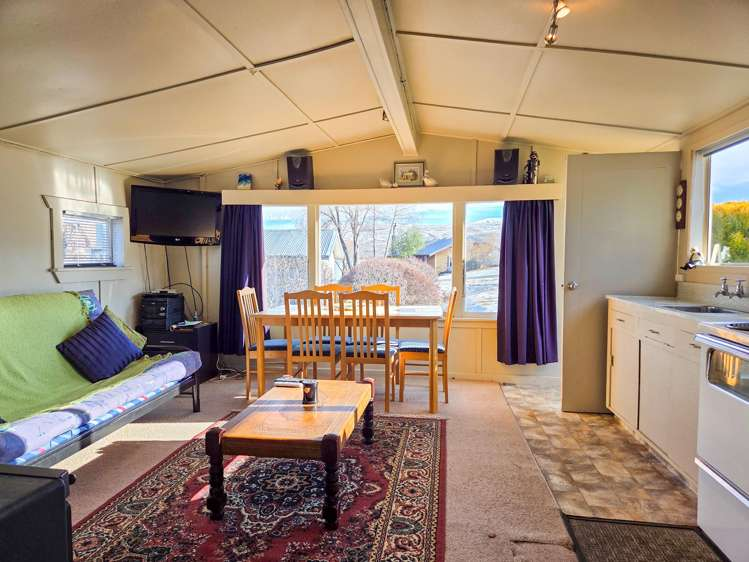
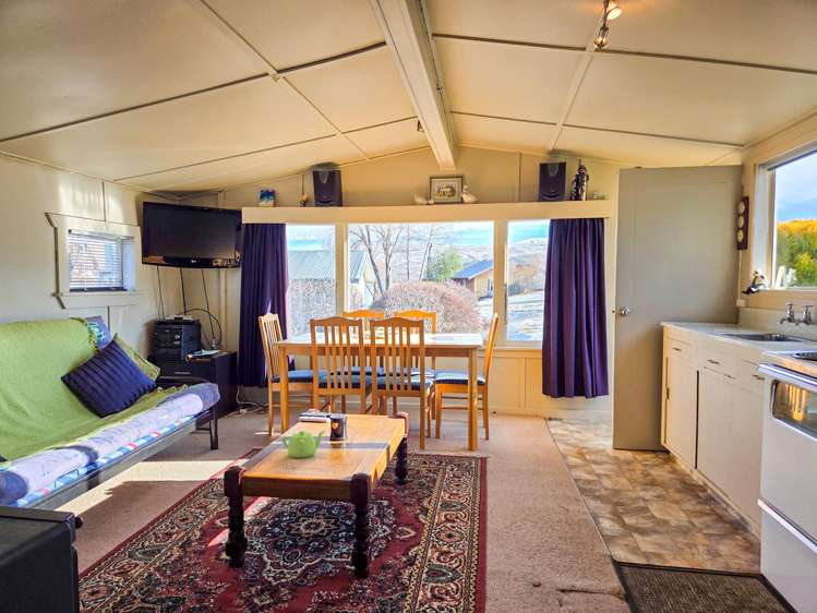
+ teapot (303, 442)
